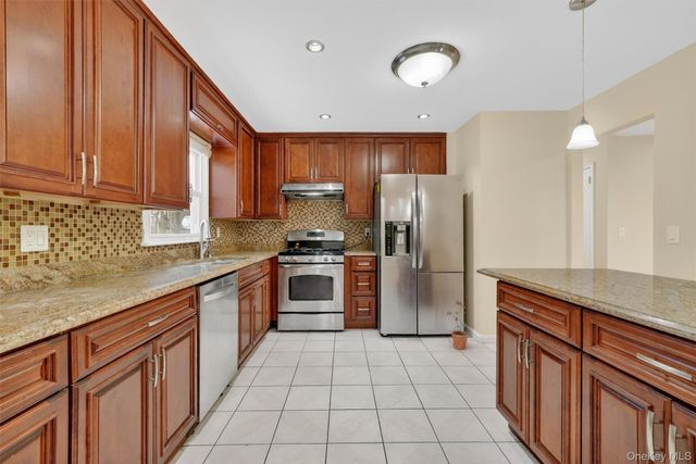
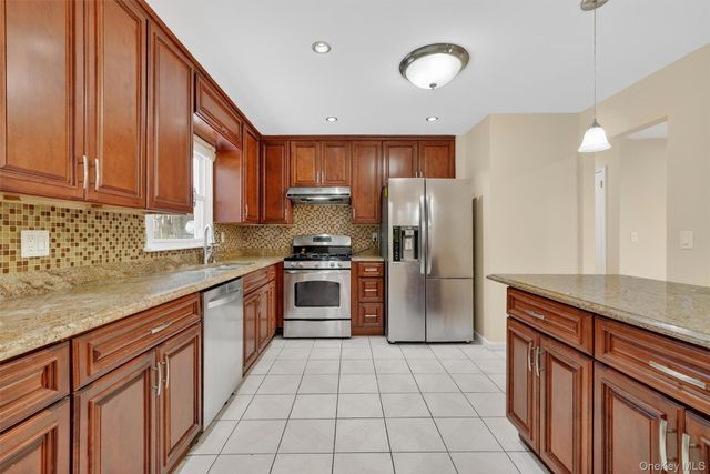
- potted plant (457, 323)
